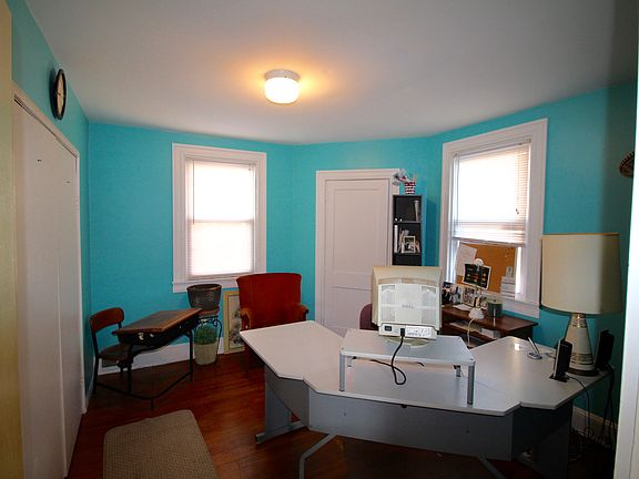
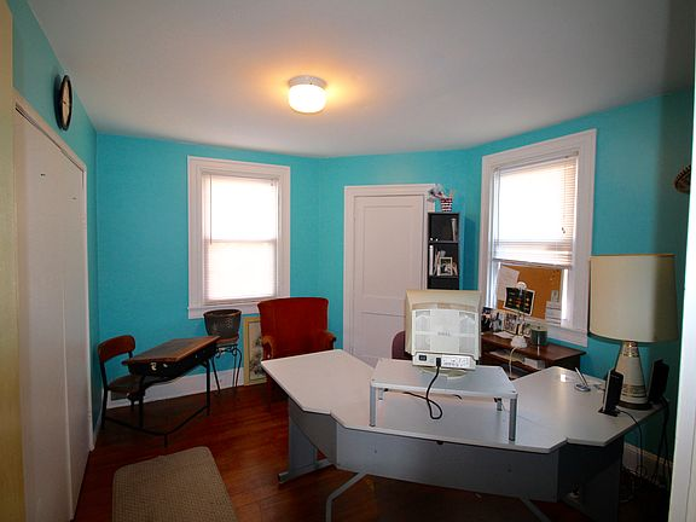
- potted plant (205, 344)
